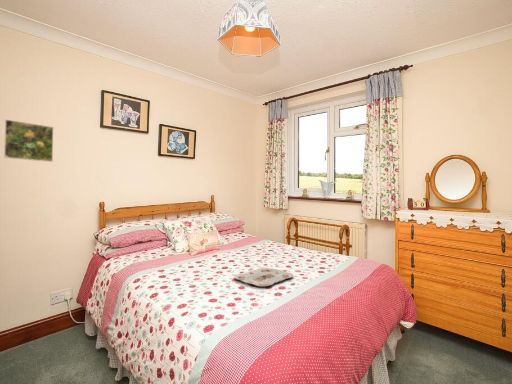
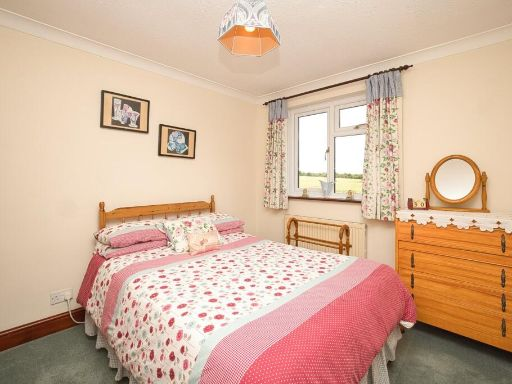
- serving tray (264, 276)
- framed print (29, 141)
